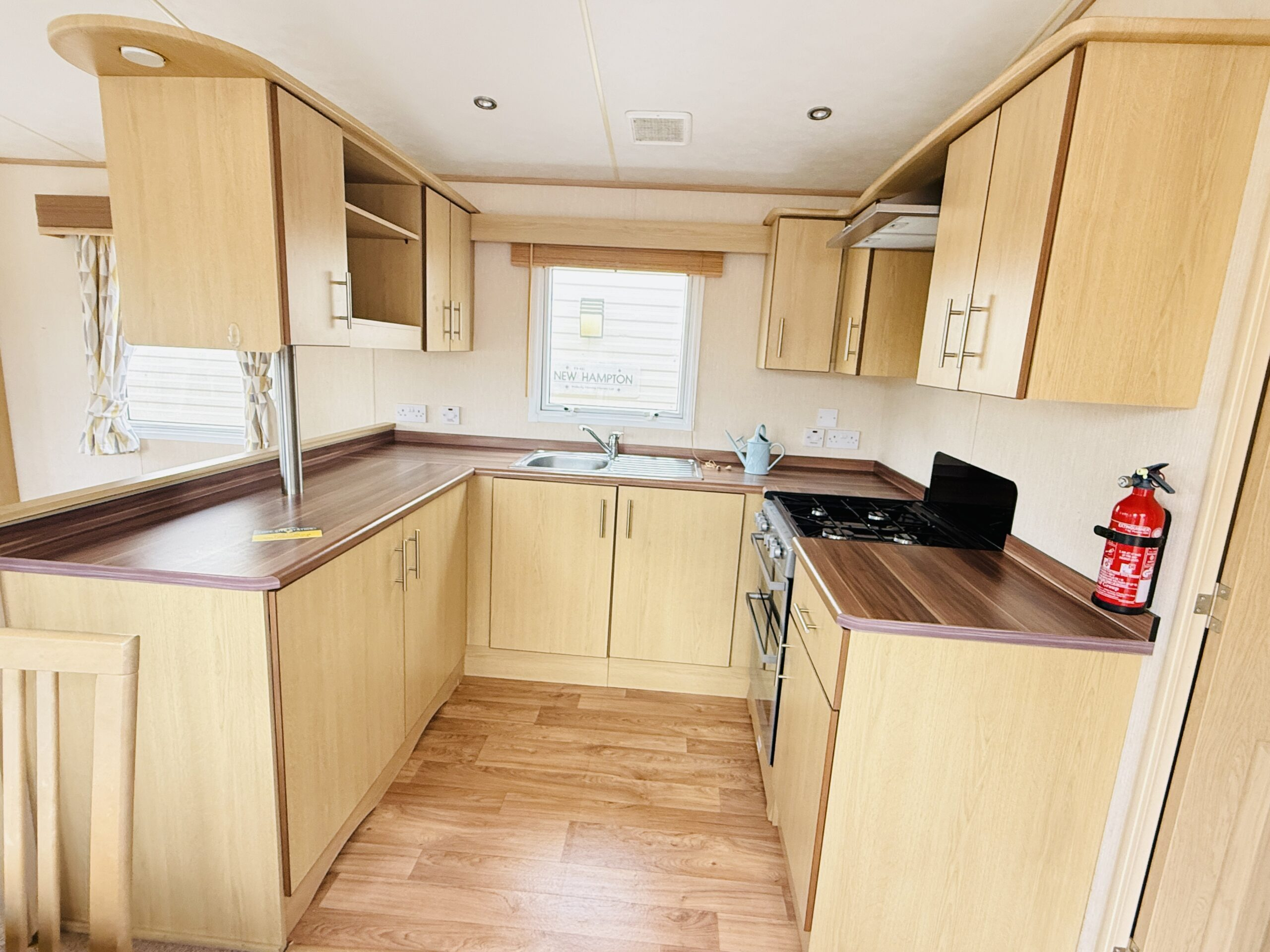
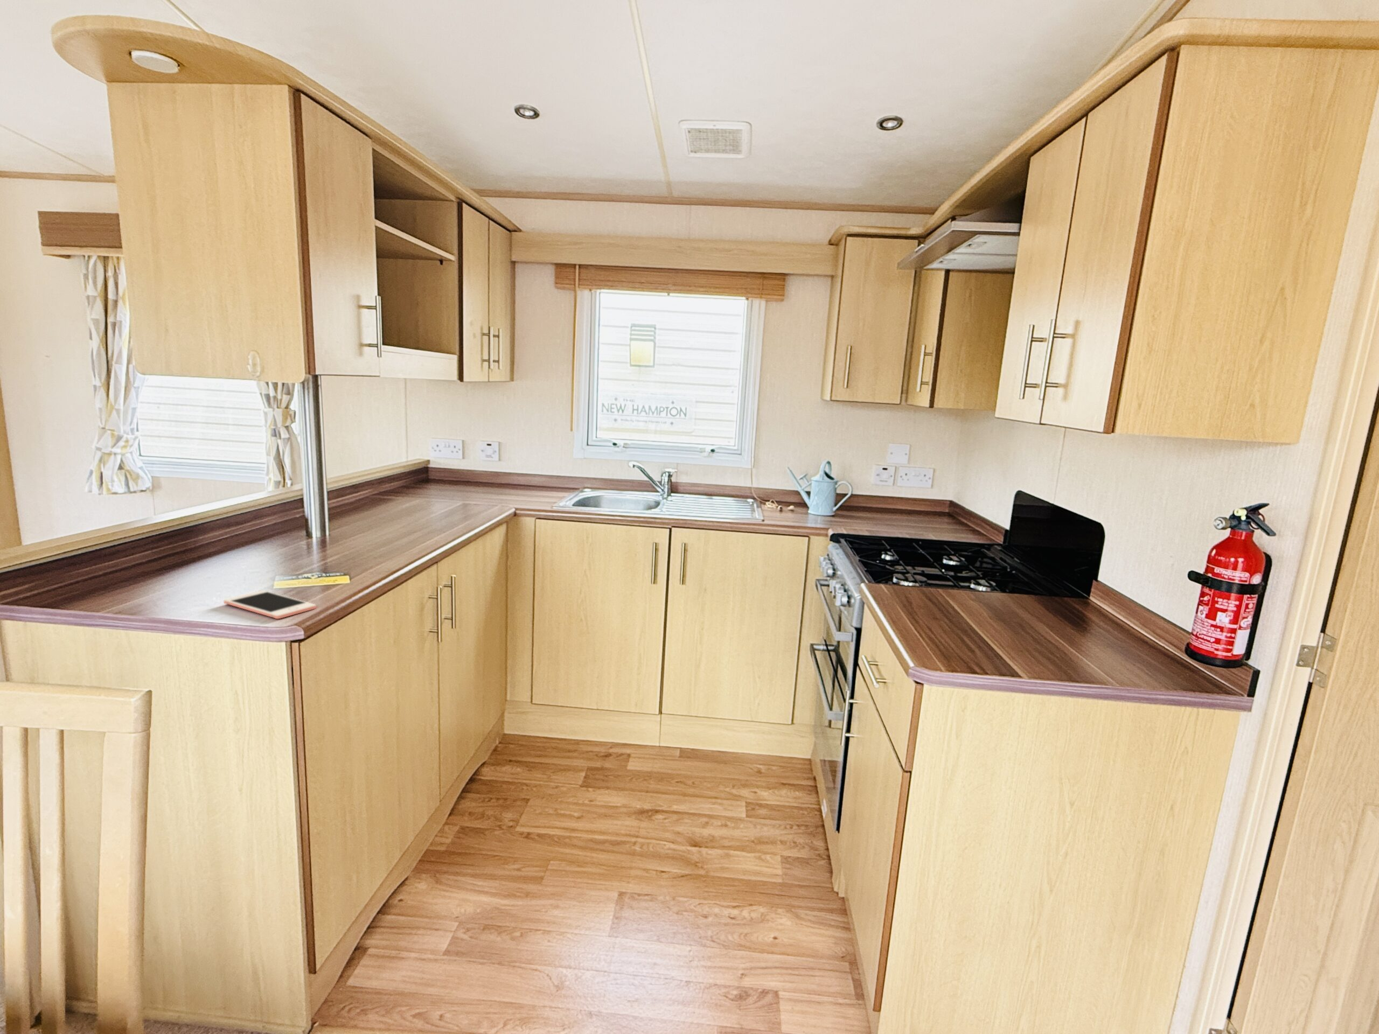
+ cell phone (270, 604)
